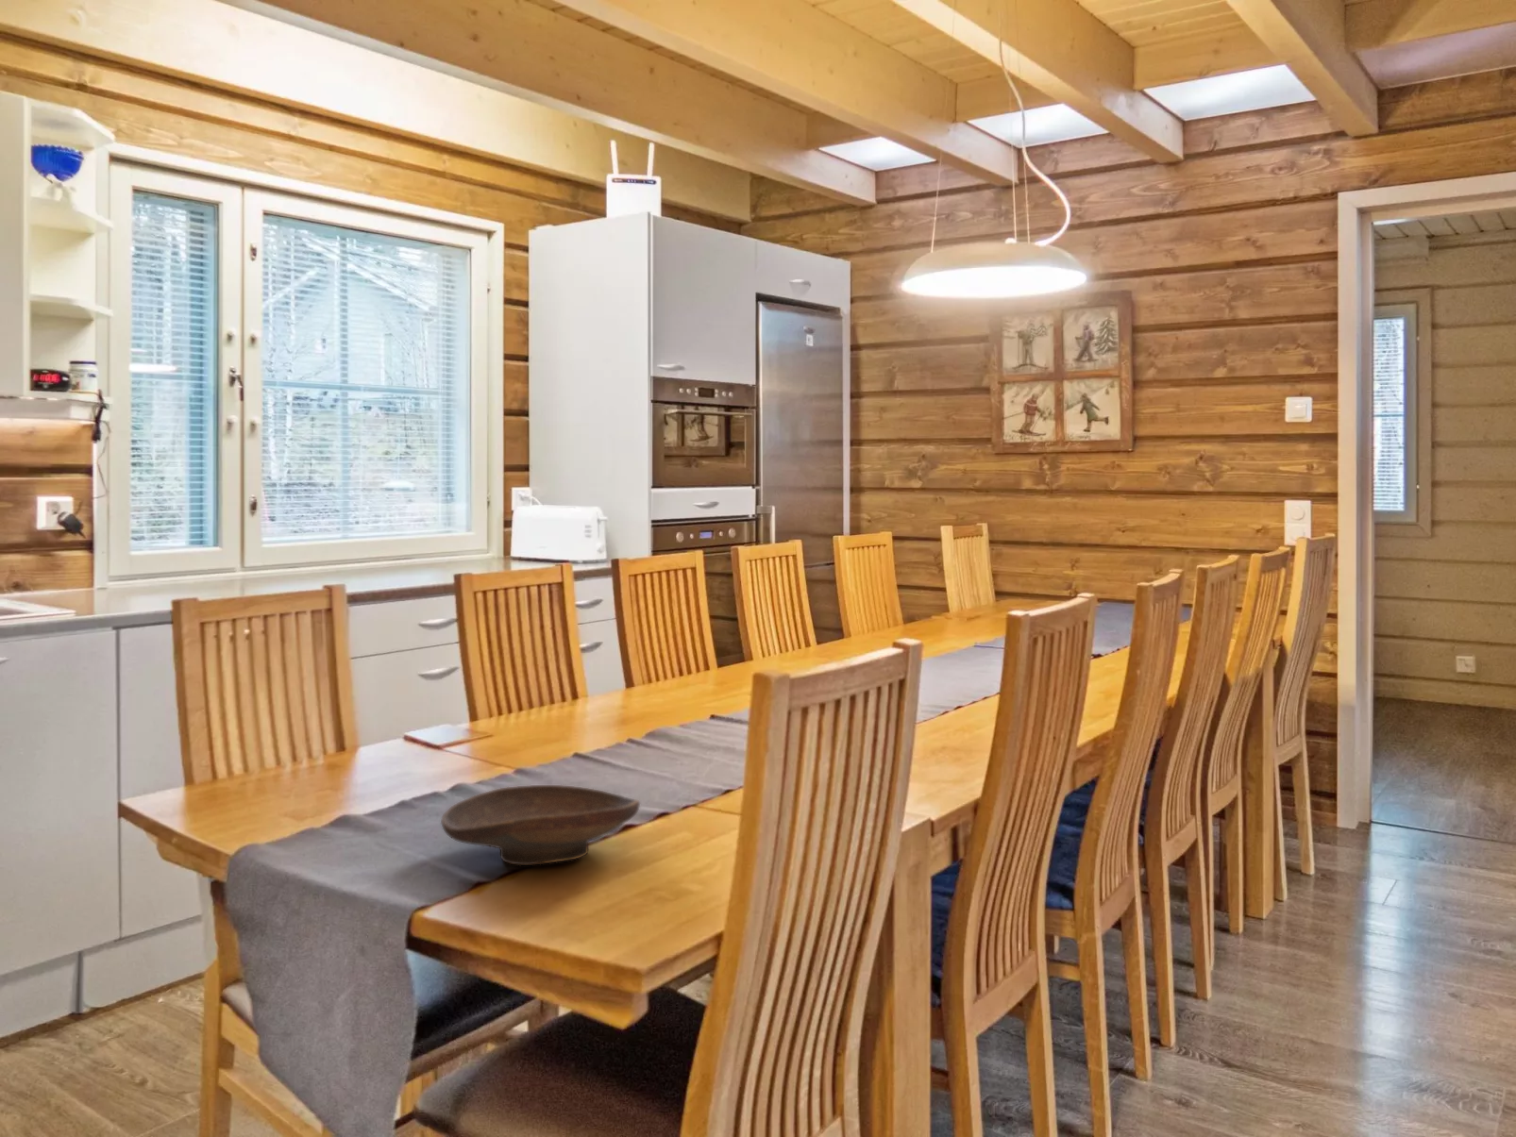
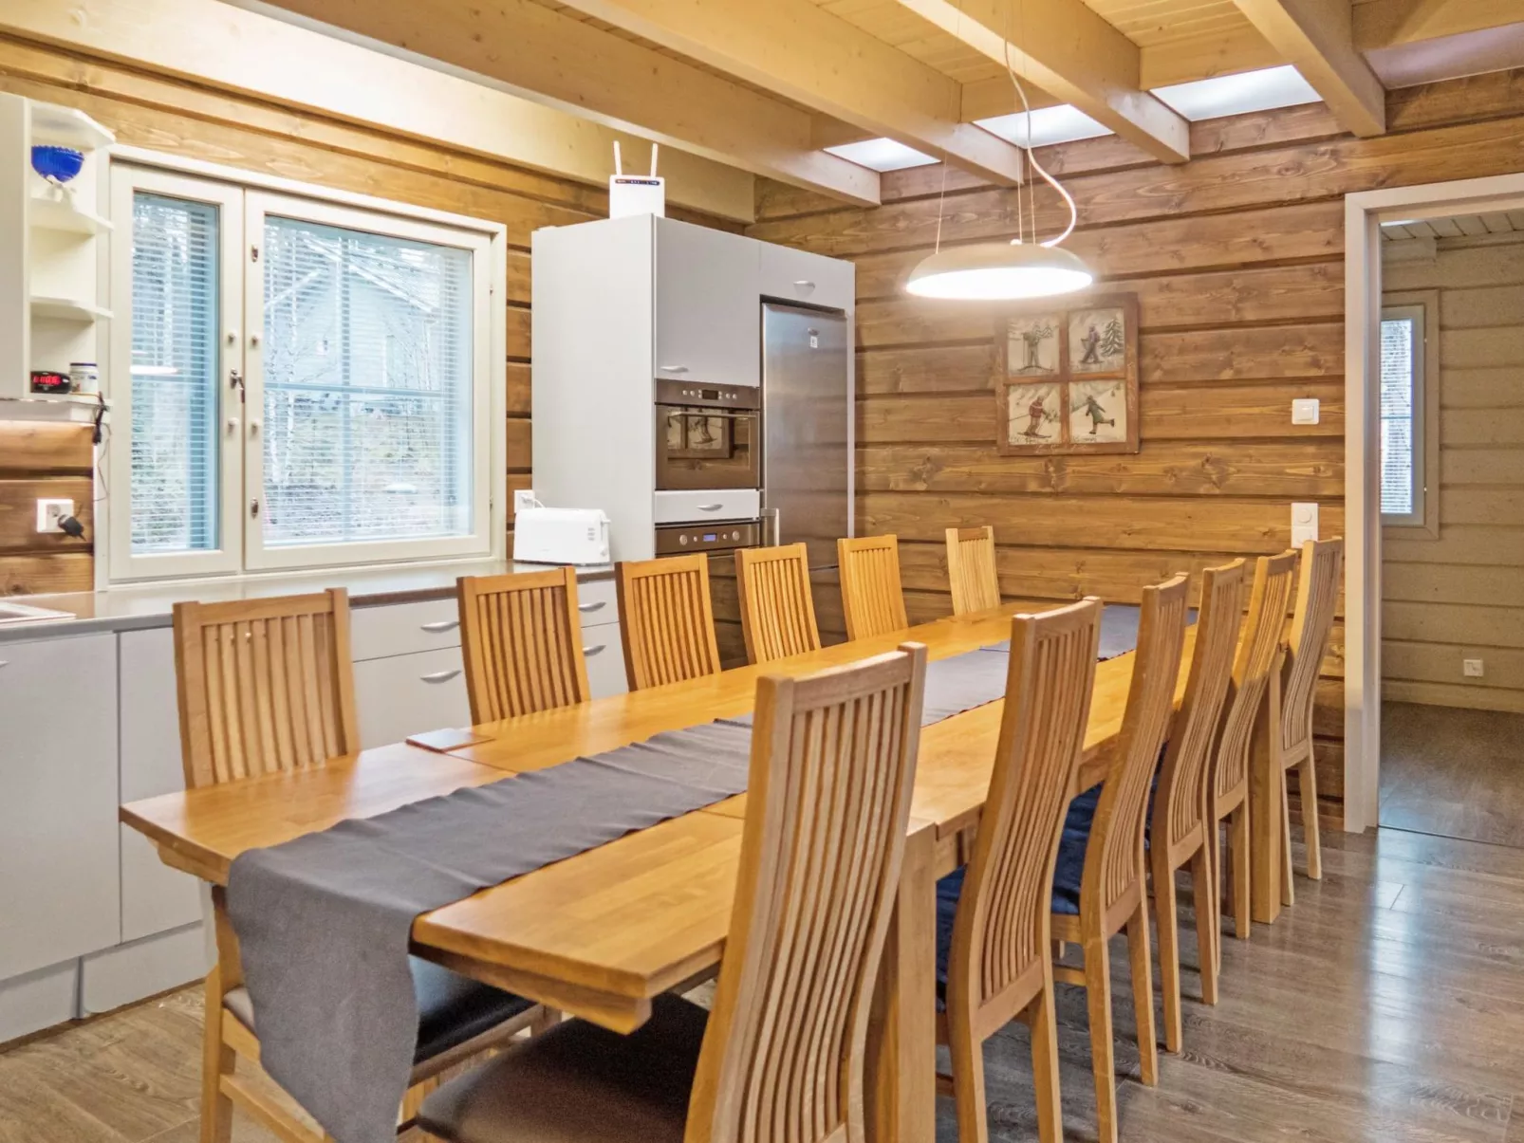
- decorative bowl (542, 825)
